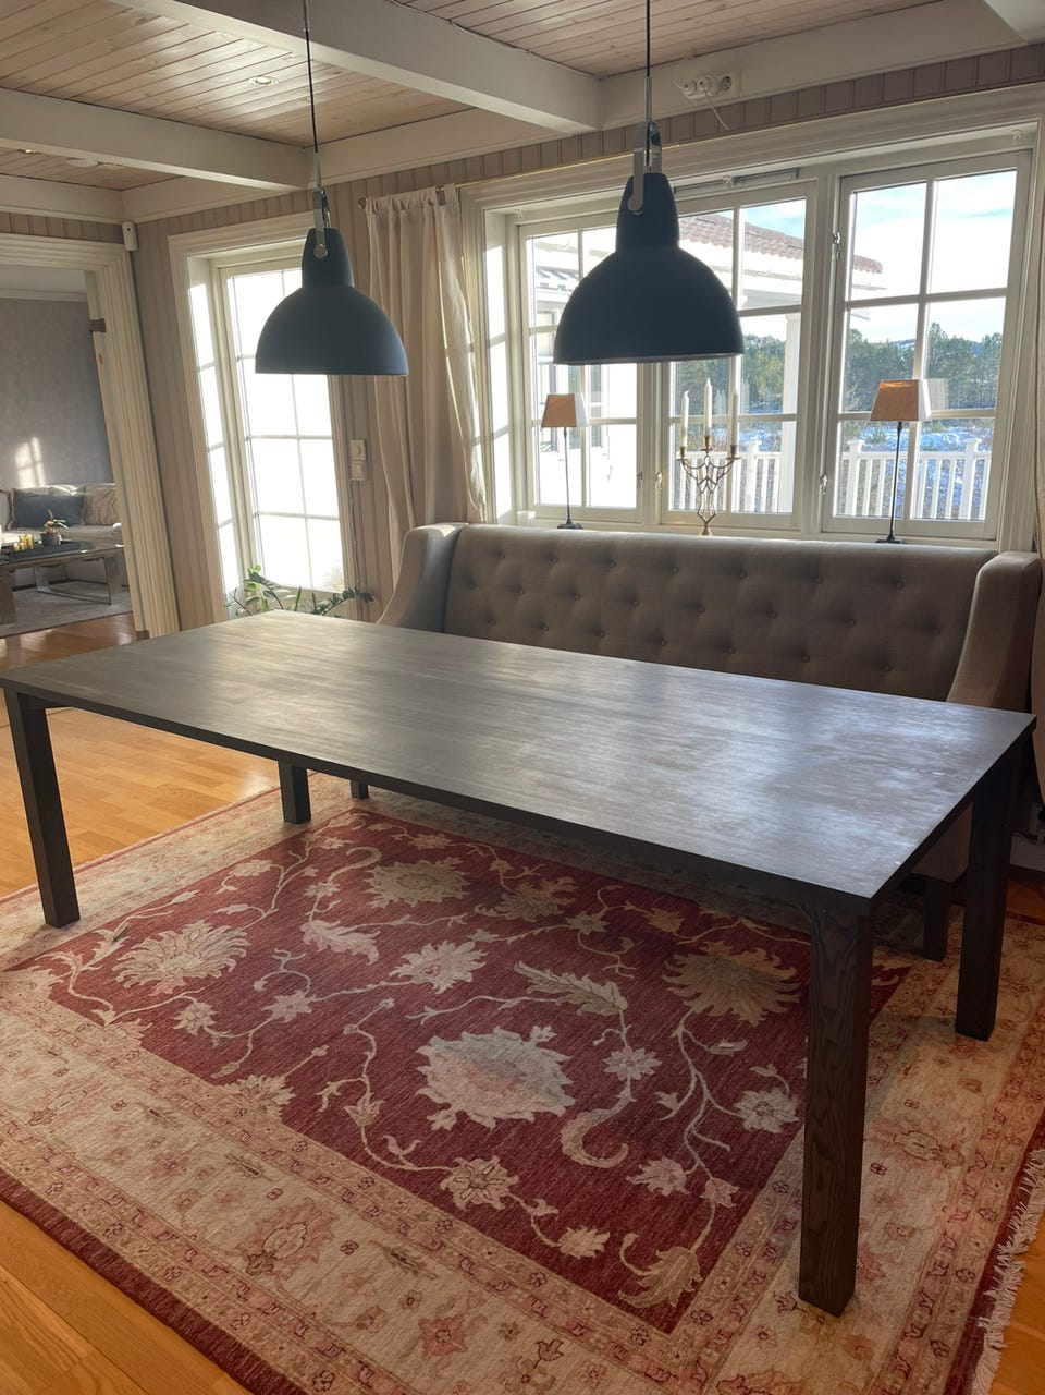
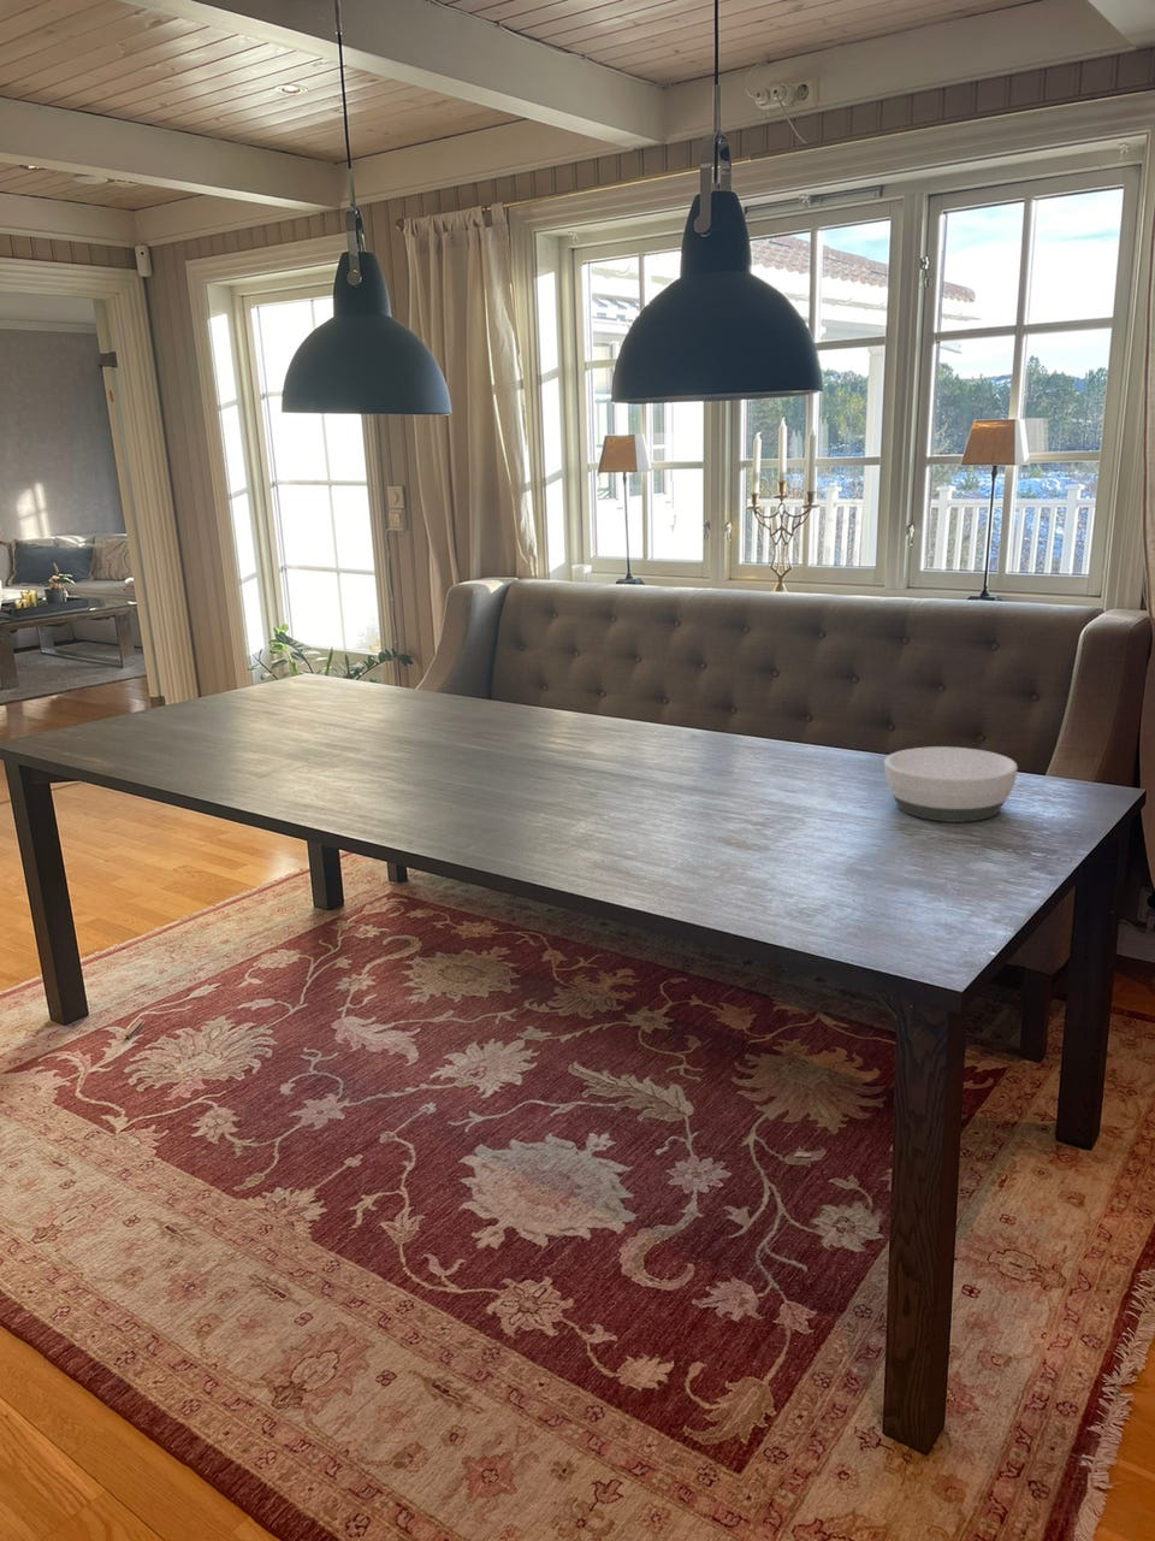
+ bowl (948, 784)
